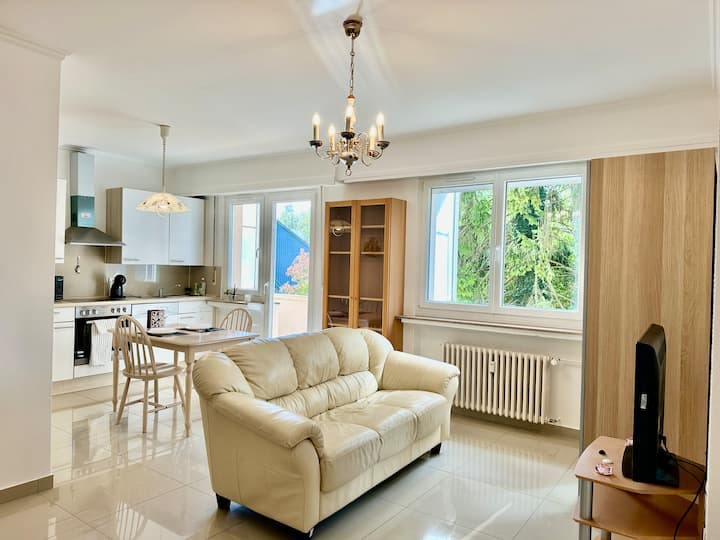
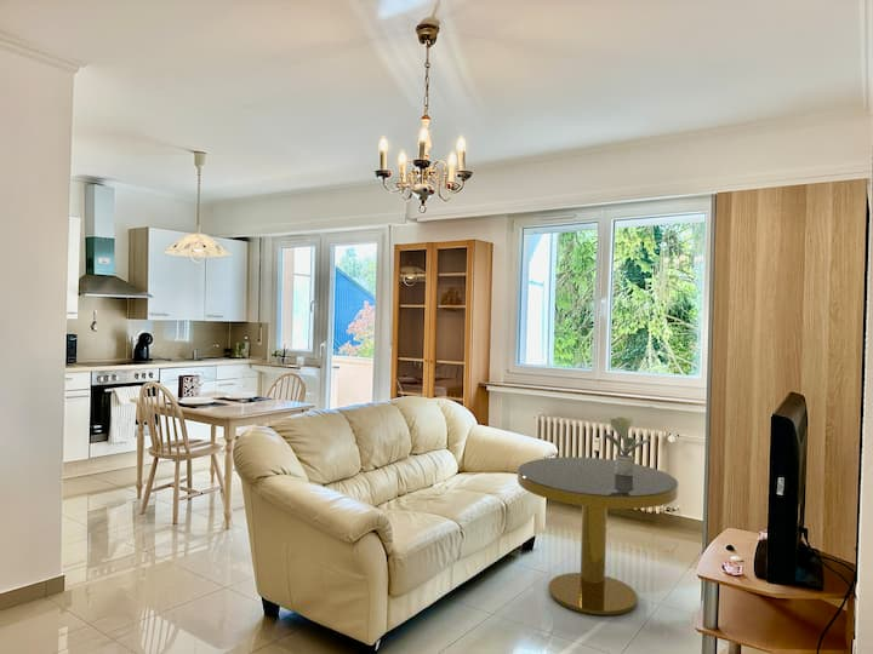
+ side table (593, 534)
+ potted plant (627, 443)
